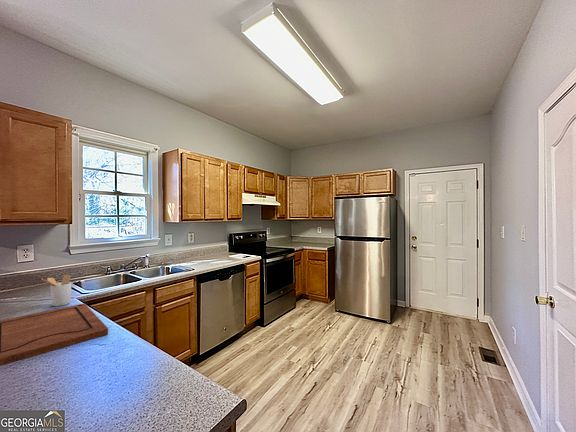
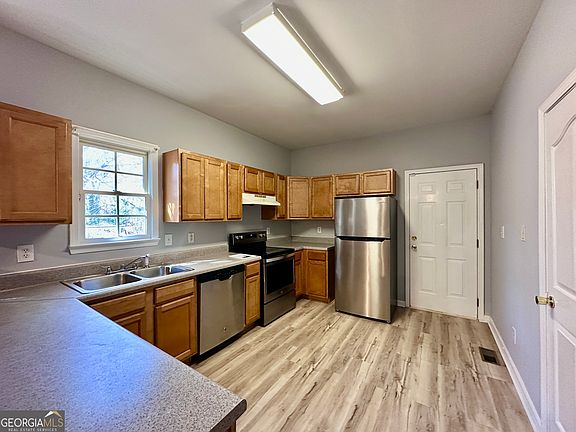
- cutting board (44, 328)
- utensil holder (56, 290)
